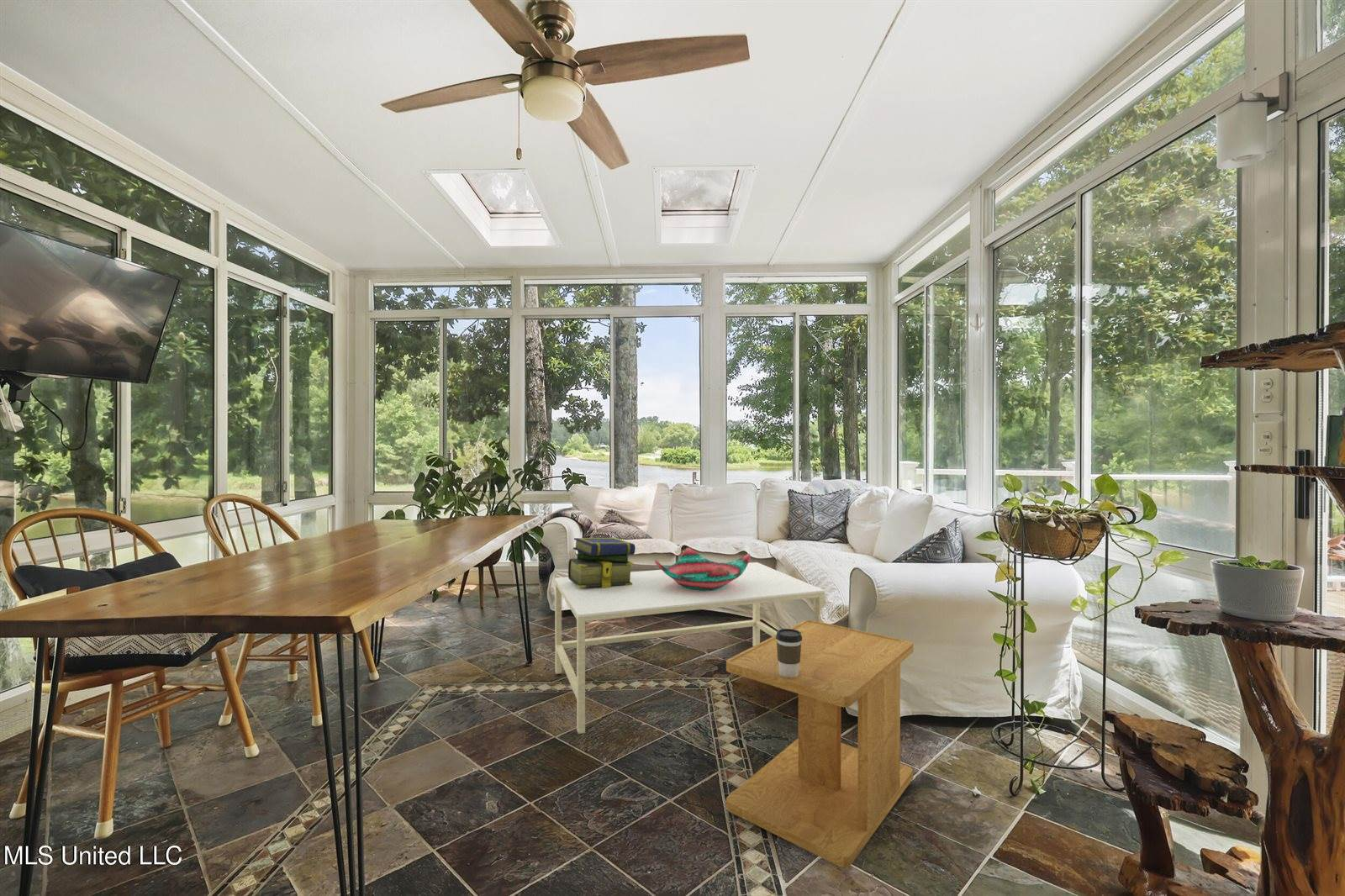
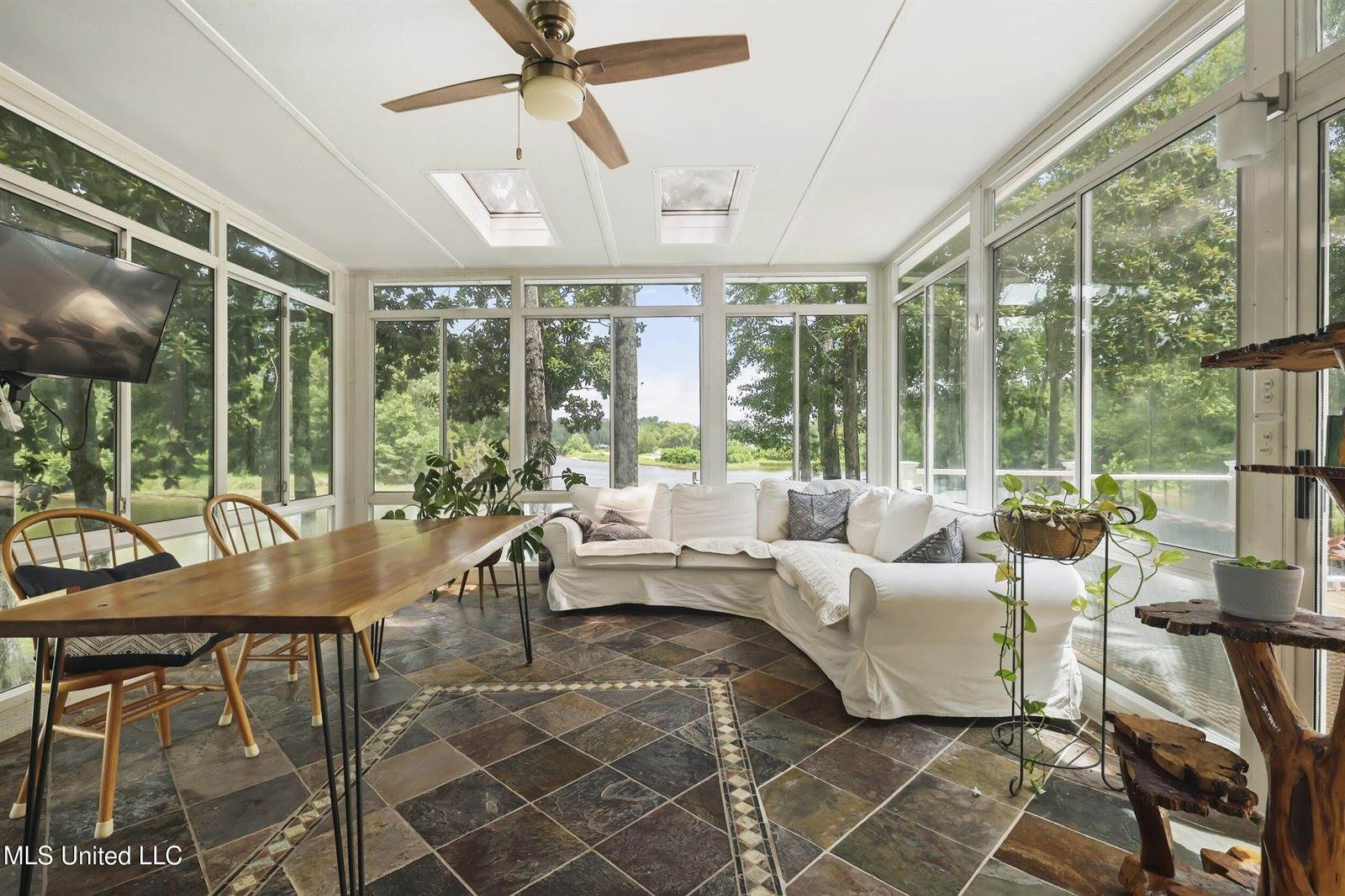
- side table (823, 724)
- coffee table (683, 632)
- stack of books (601, 560)
- coffee cup (789, 651)
- decorative bowl (703, 570)
